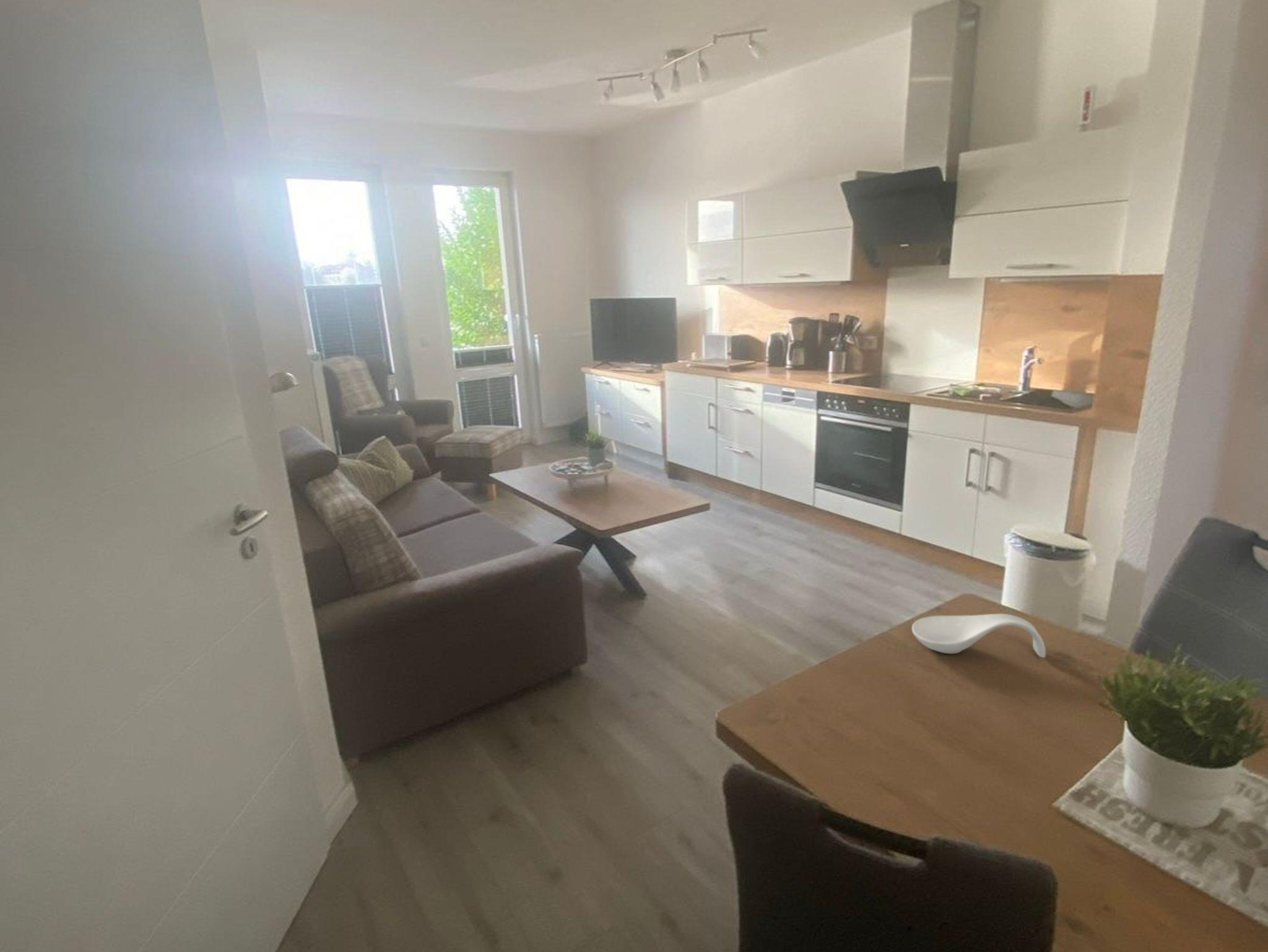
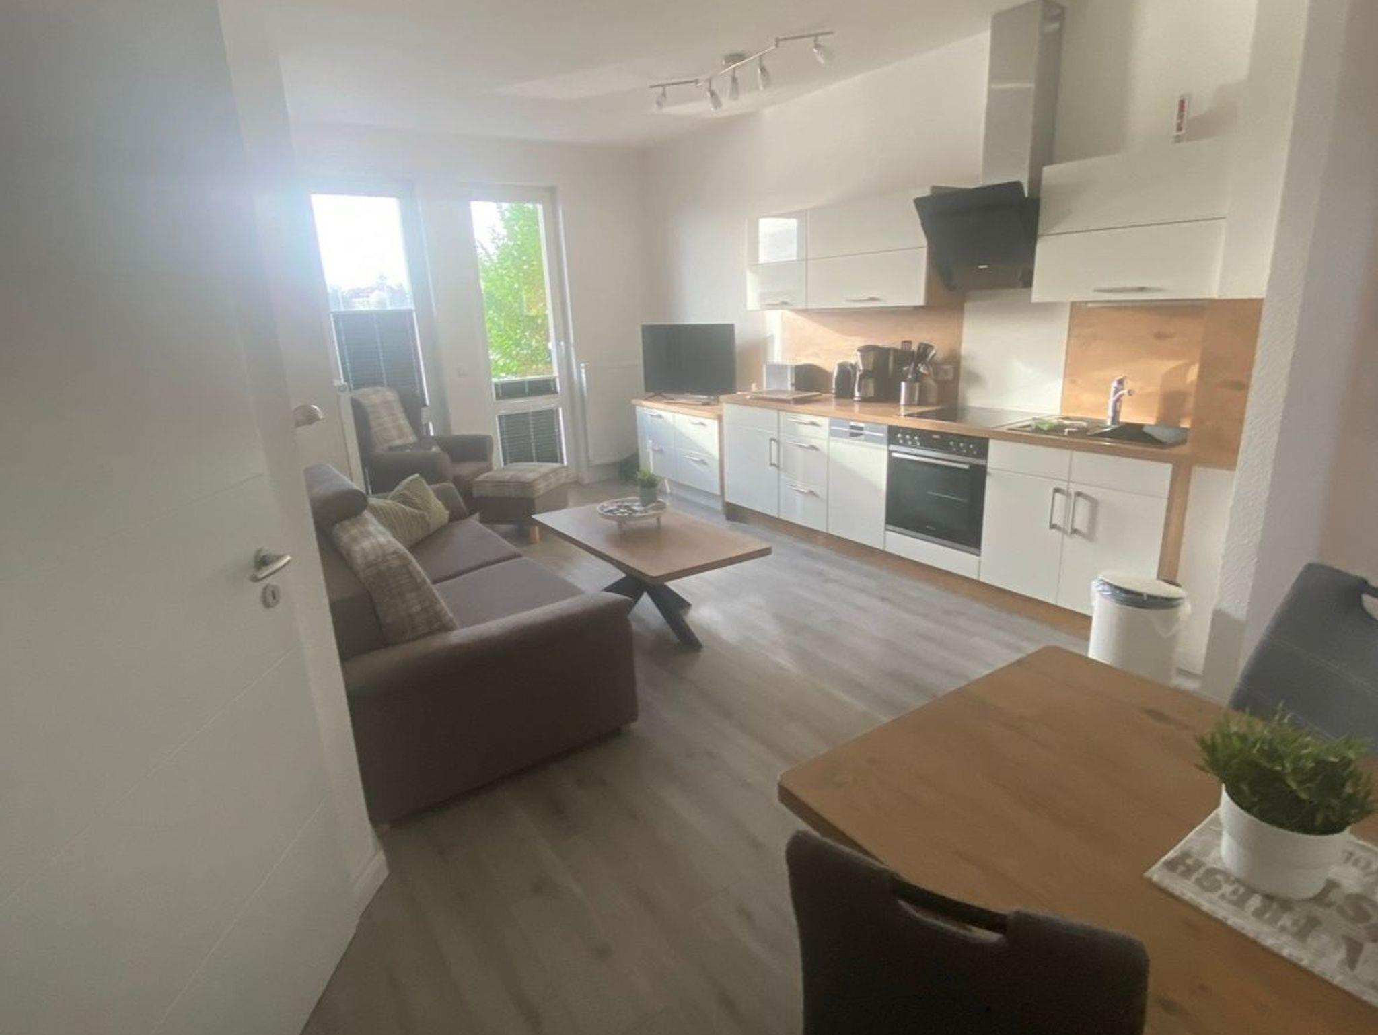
- spoon rest (976, 632)
